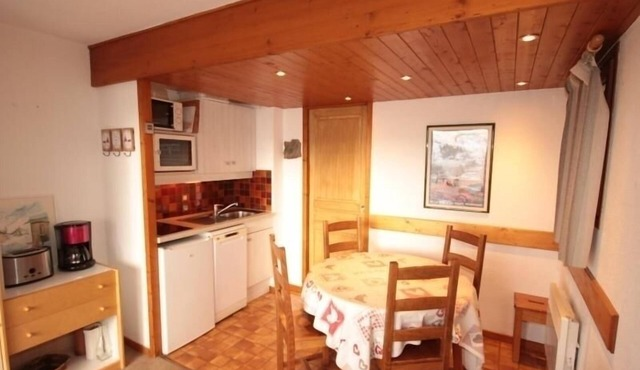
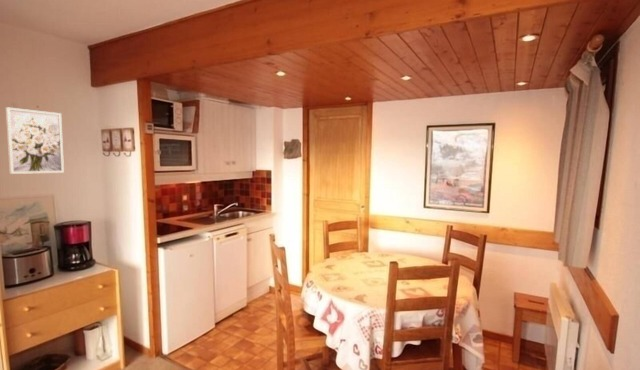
+ wall art (36, 142)
